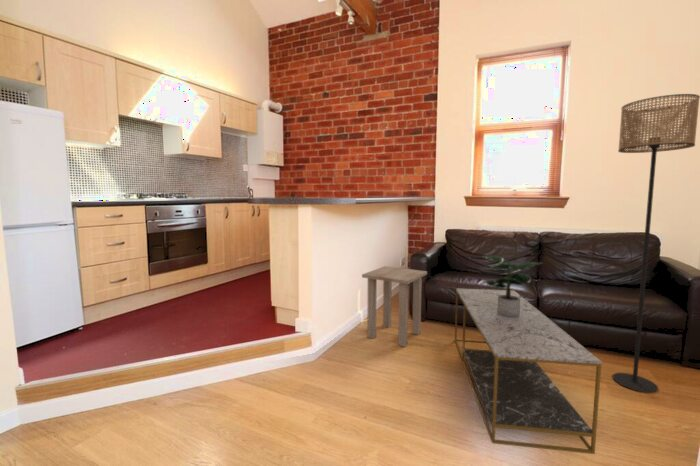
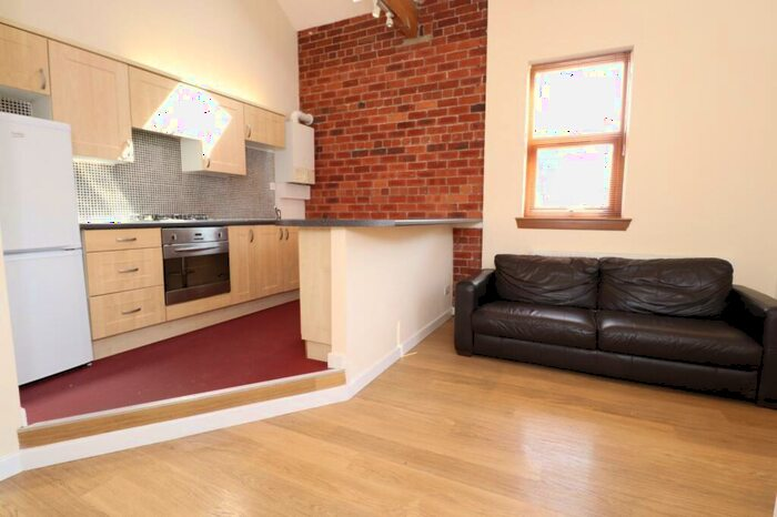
- side table (390, 304)
- floor lamp (645, 248)
- potted plant (507, 283)
- coffee table (506, 347)
